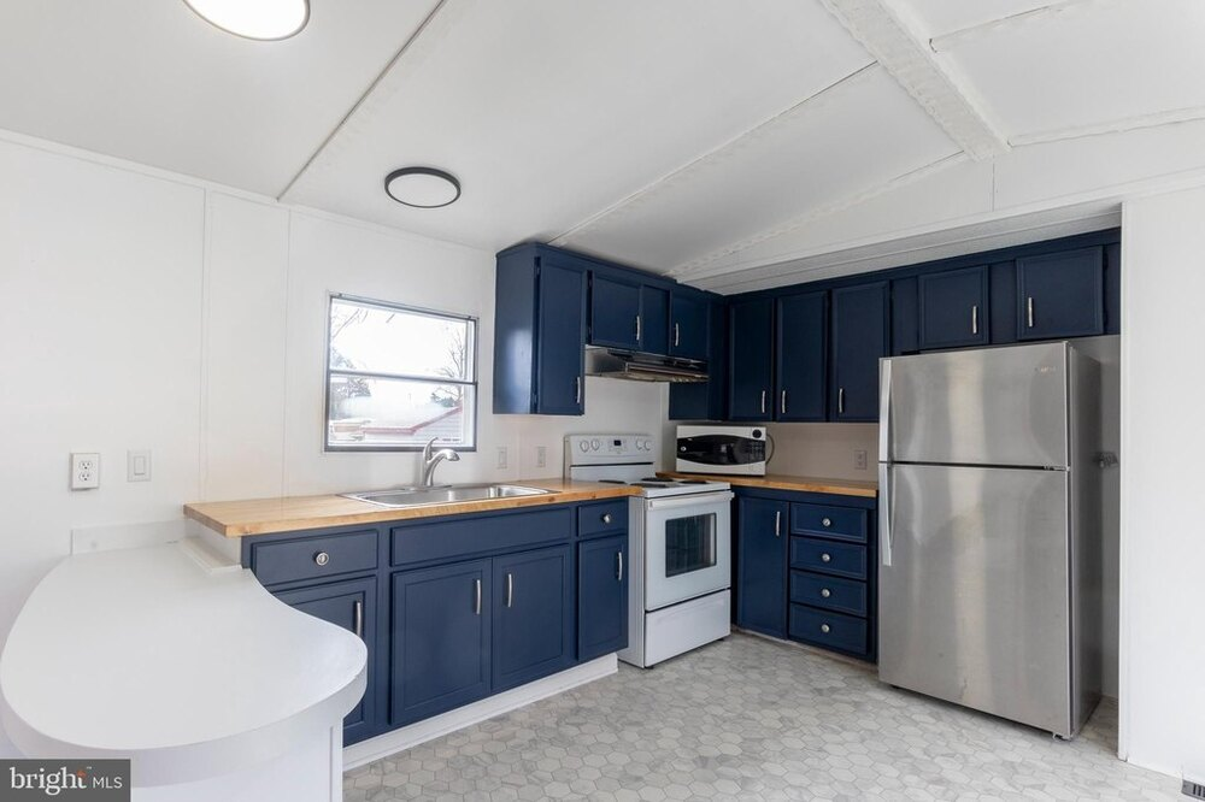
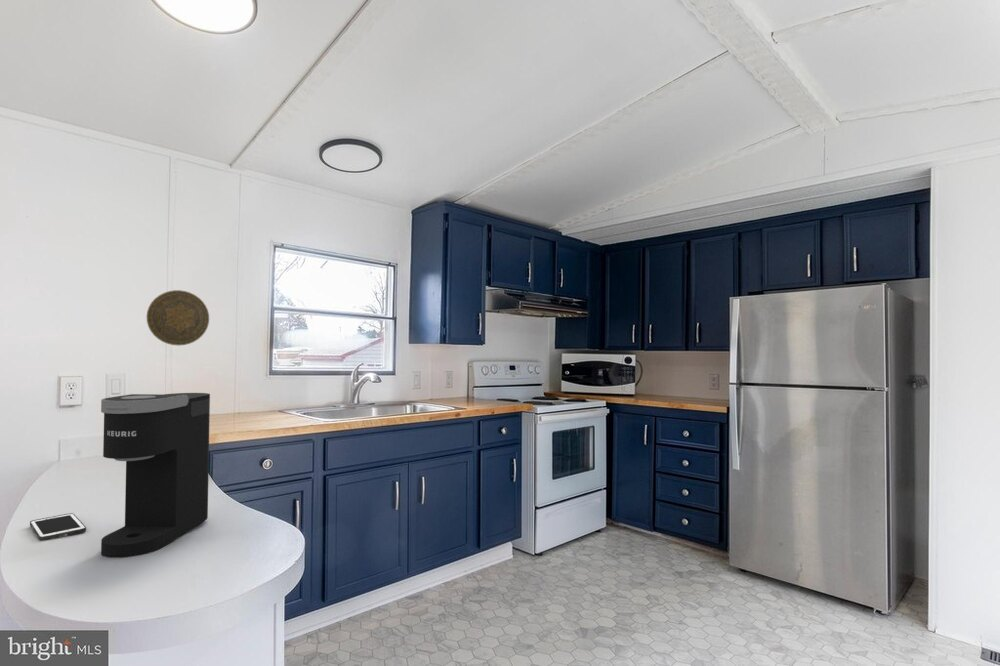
+ coffee maker (159, 464)
+ cell phone (57, 526)
+ decorative plate (179, 317)
